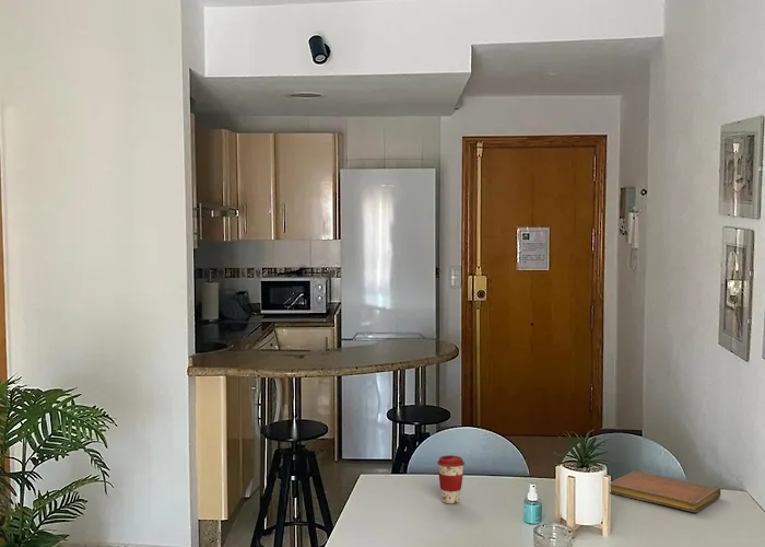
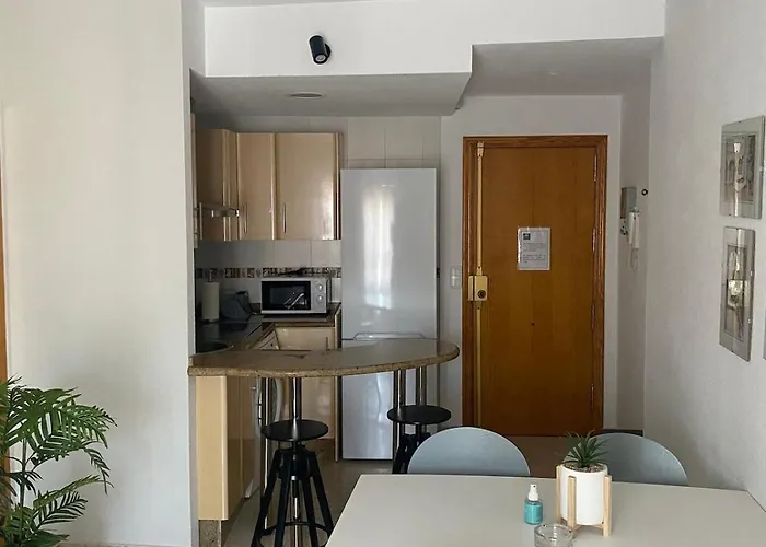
- coffee cup (450, 479)
- notebook (663, 489)
